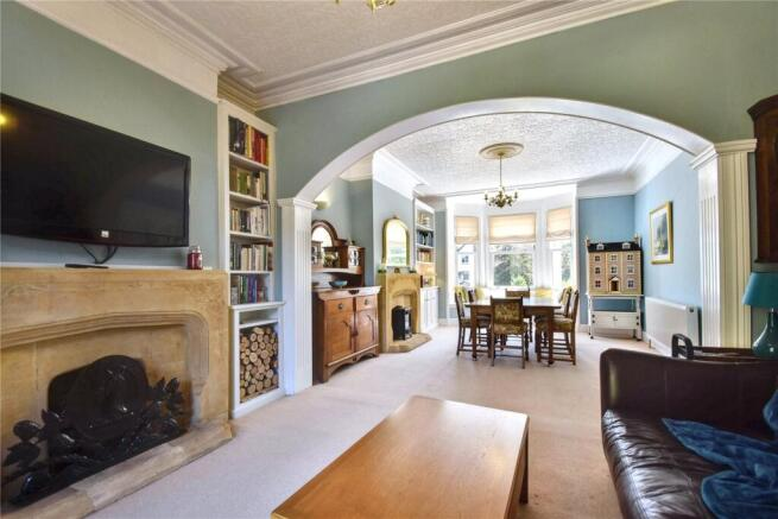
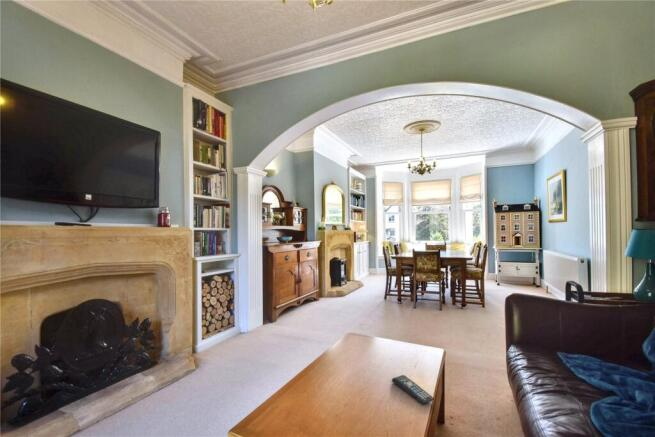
+ remote control (411, 388)
